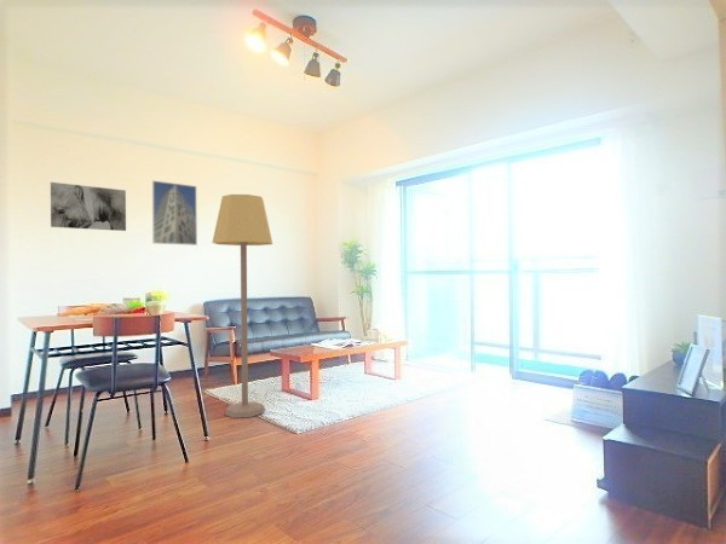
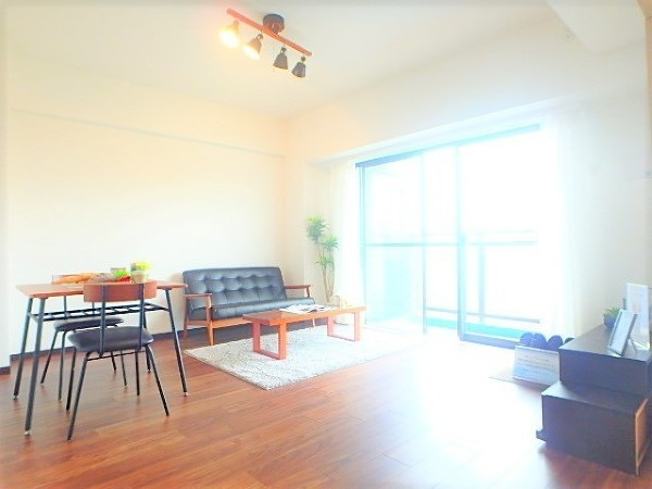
- lamp (243, 305)
- wall art (90, 207)
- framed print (174, 214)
